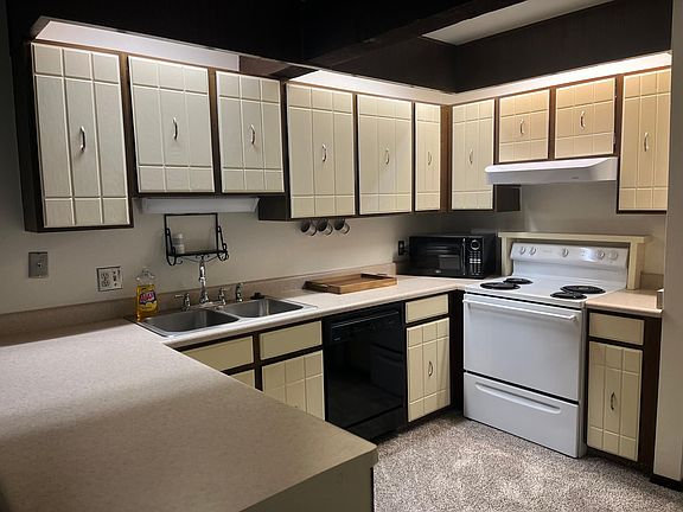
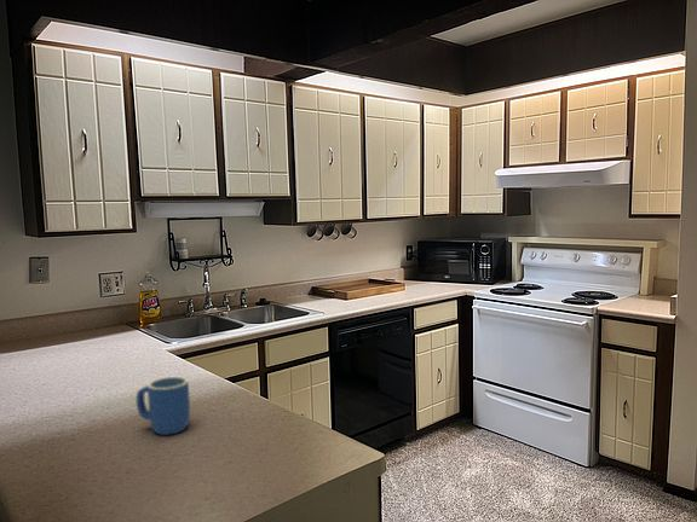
+ mug (165, 405)
